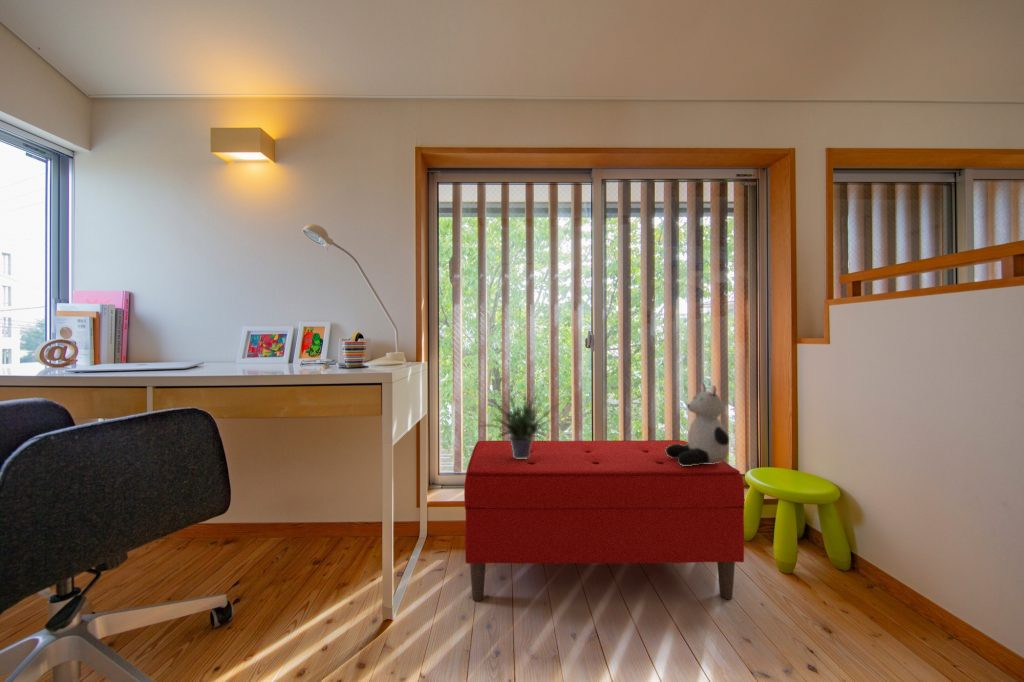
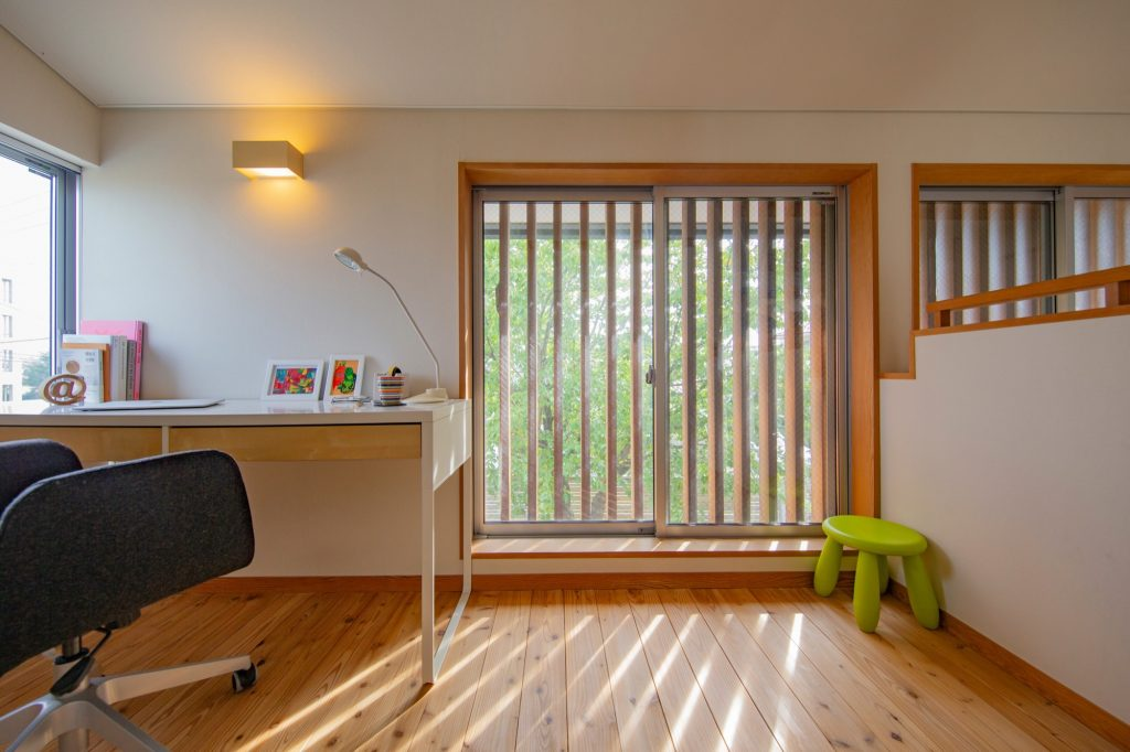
- potted plant (524, 417)
- stuffed animal (696, 422)
- bench (591, 510)
